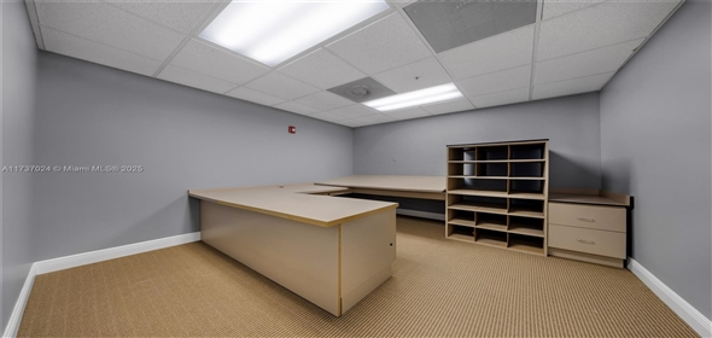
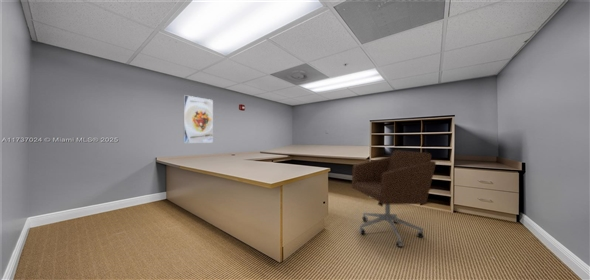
+ office chair (388, 191)
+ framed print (199, 120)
